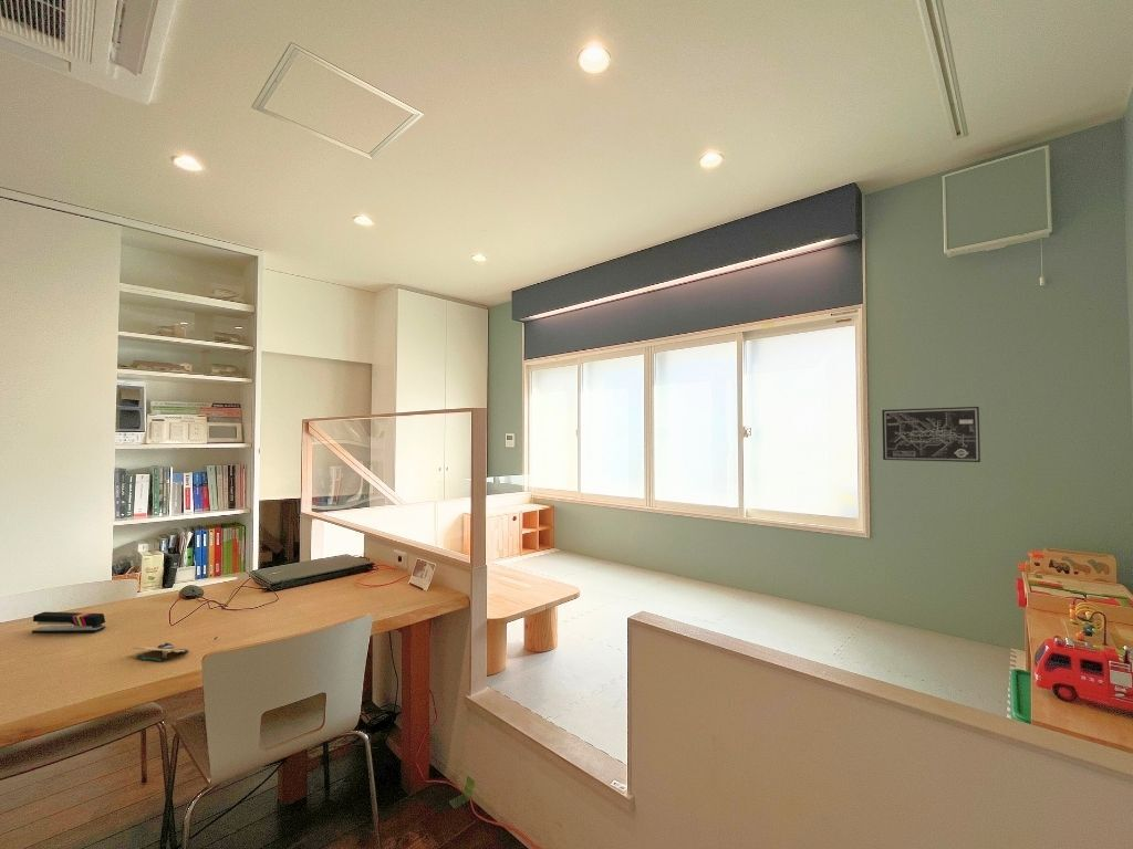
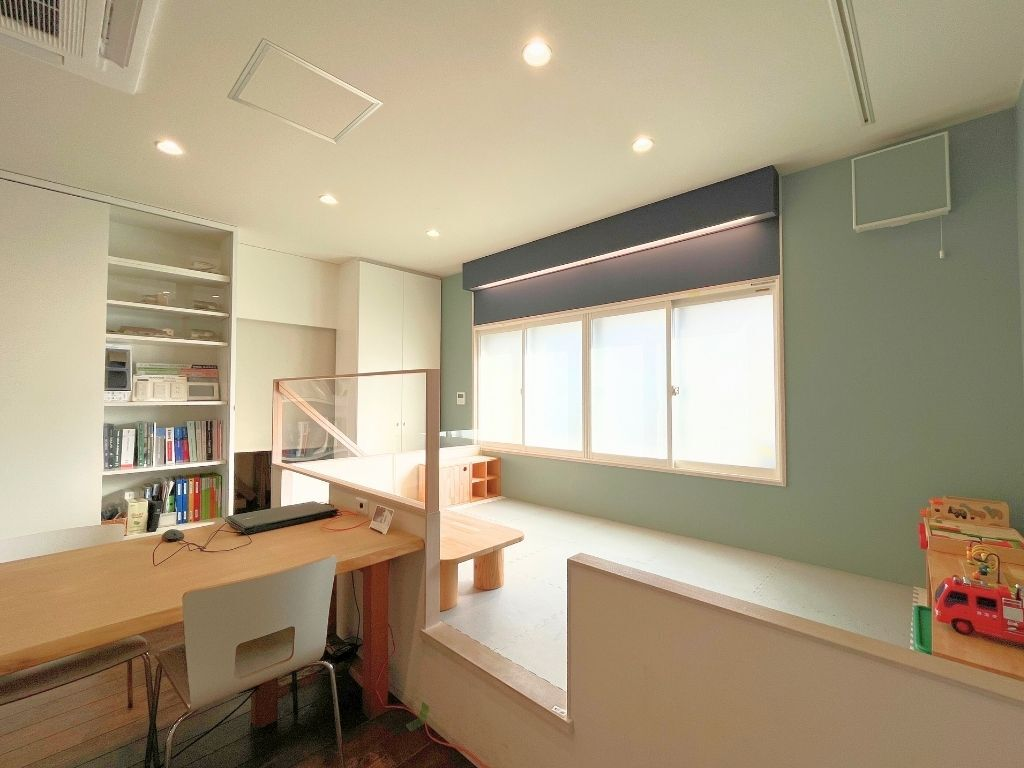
- computer mouse (173, 646)
- wall art (928, 434)
- stapler (69, 621)
